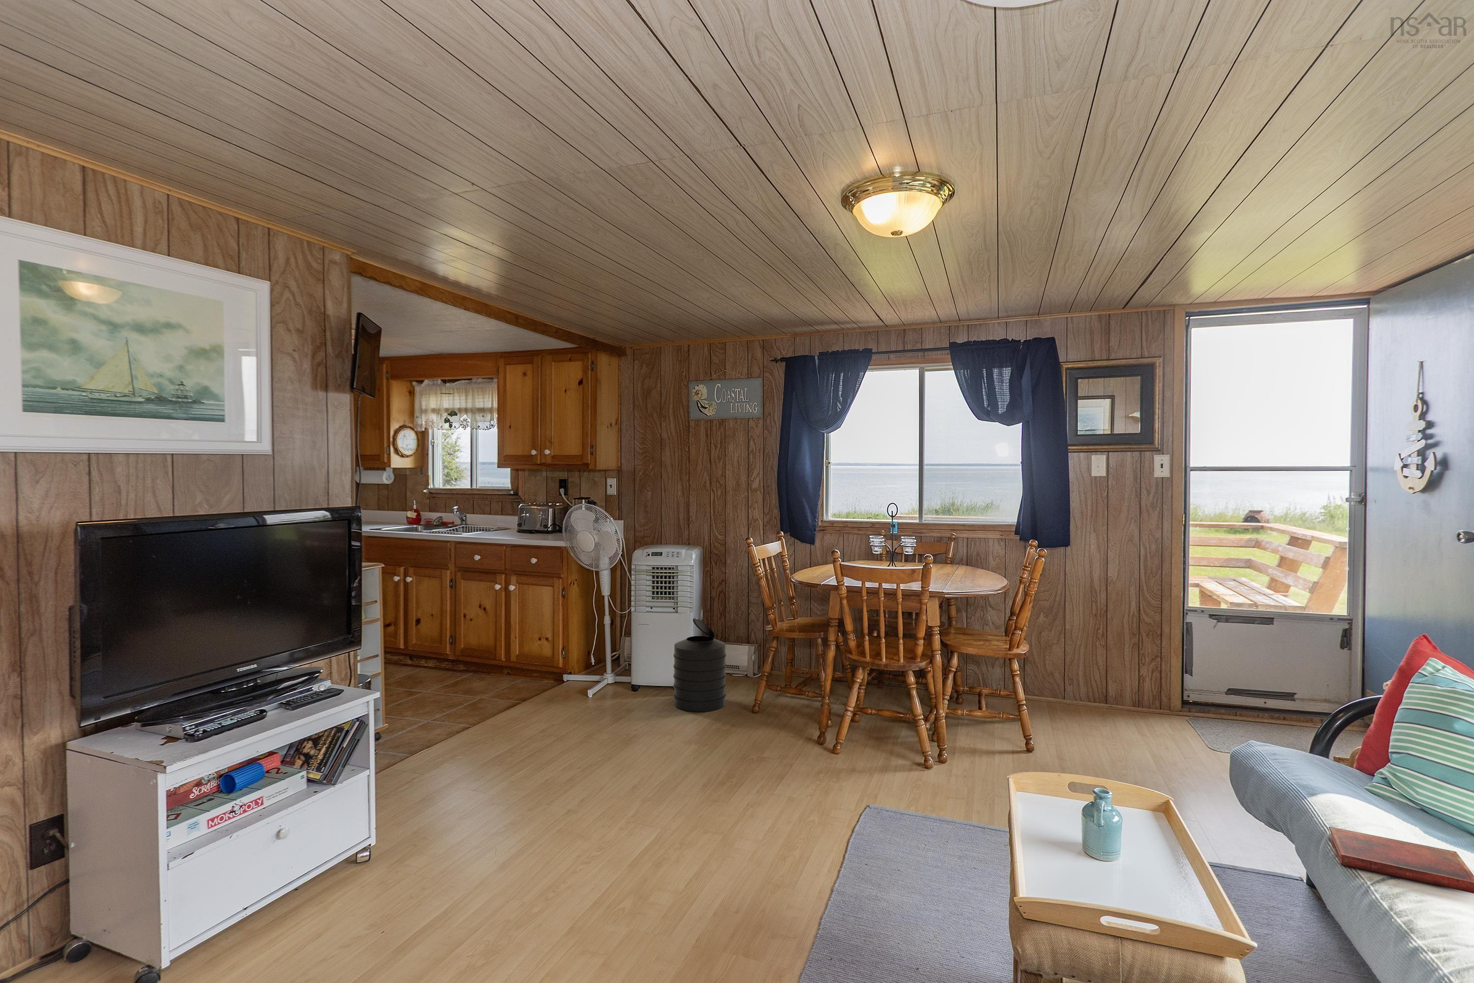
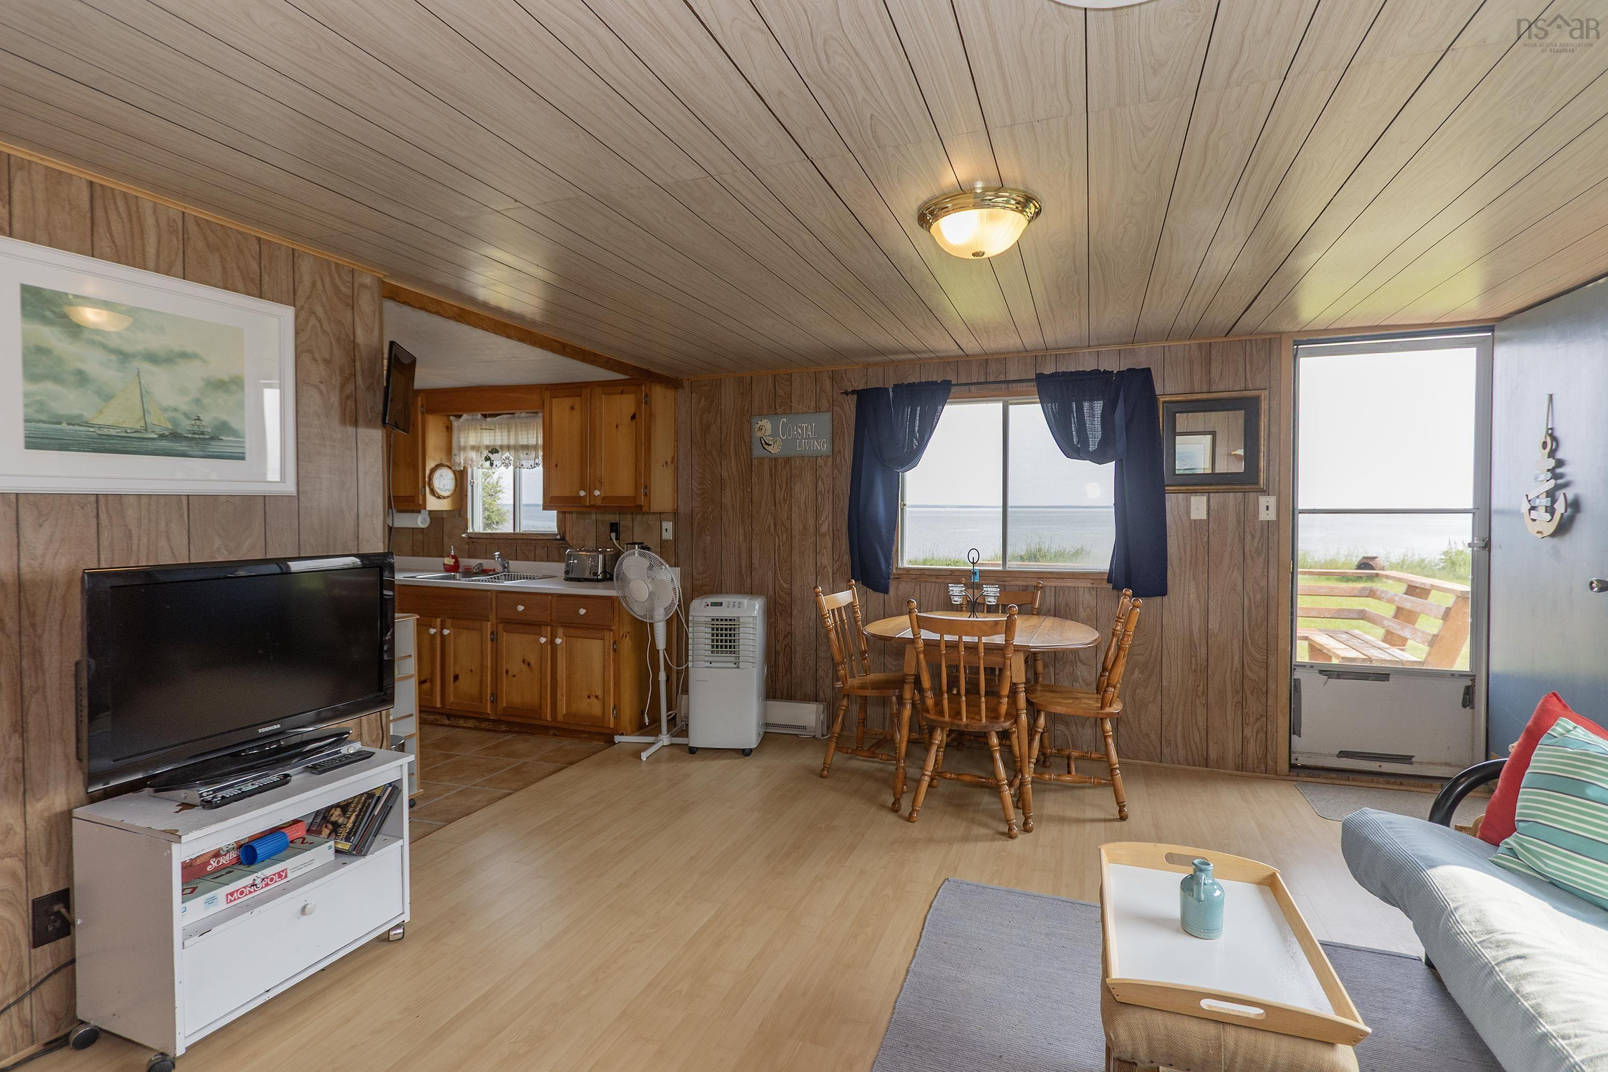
- diary (1398, 858)
- trash can (700, 660)
